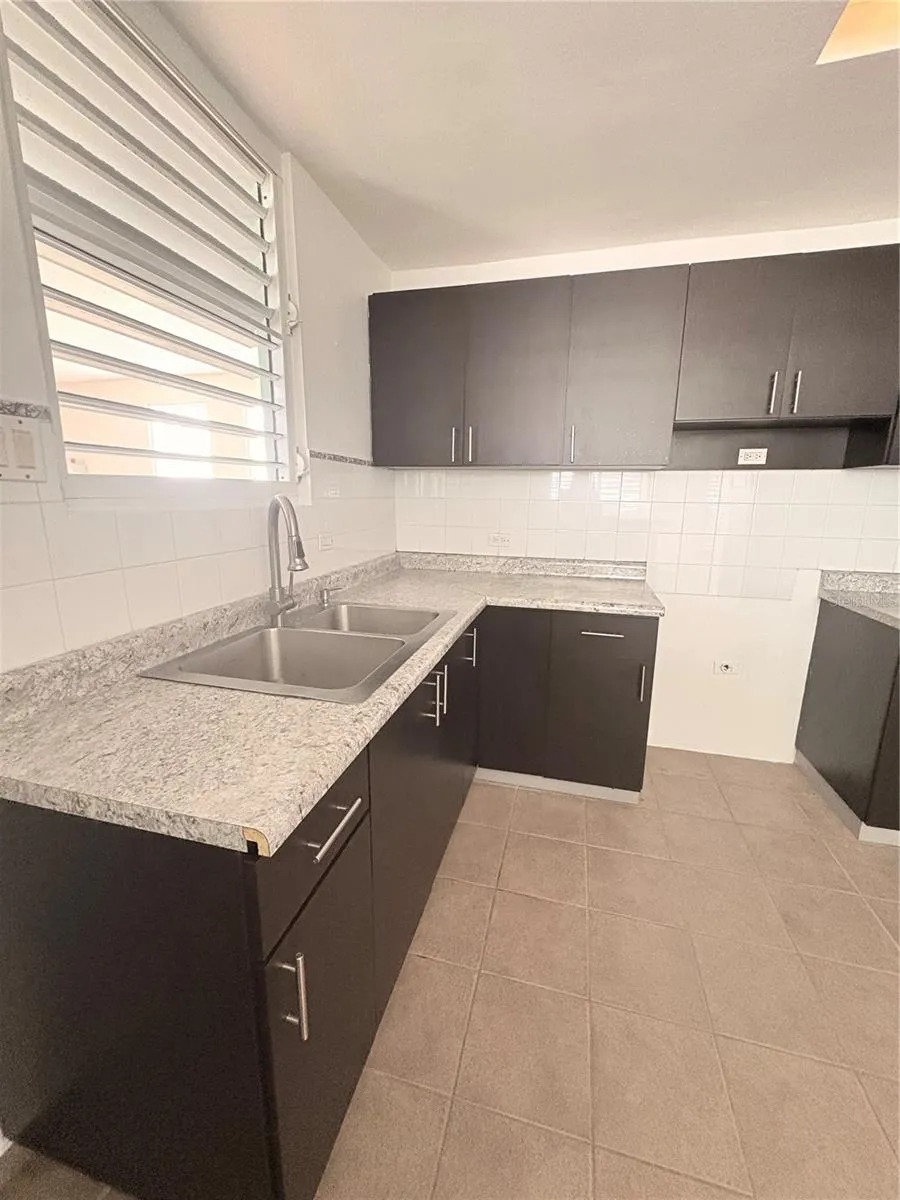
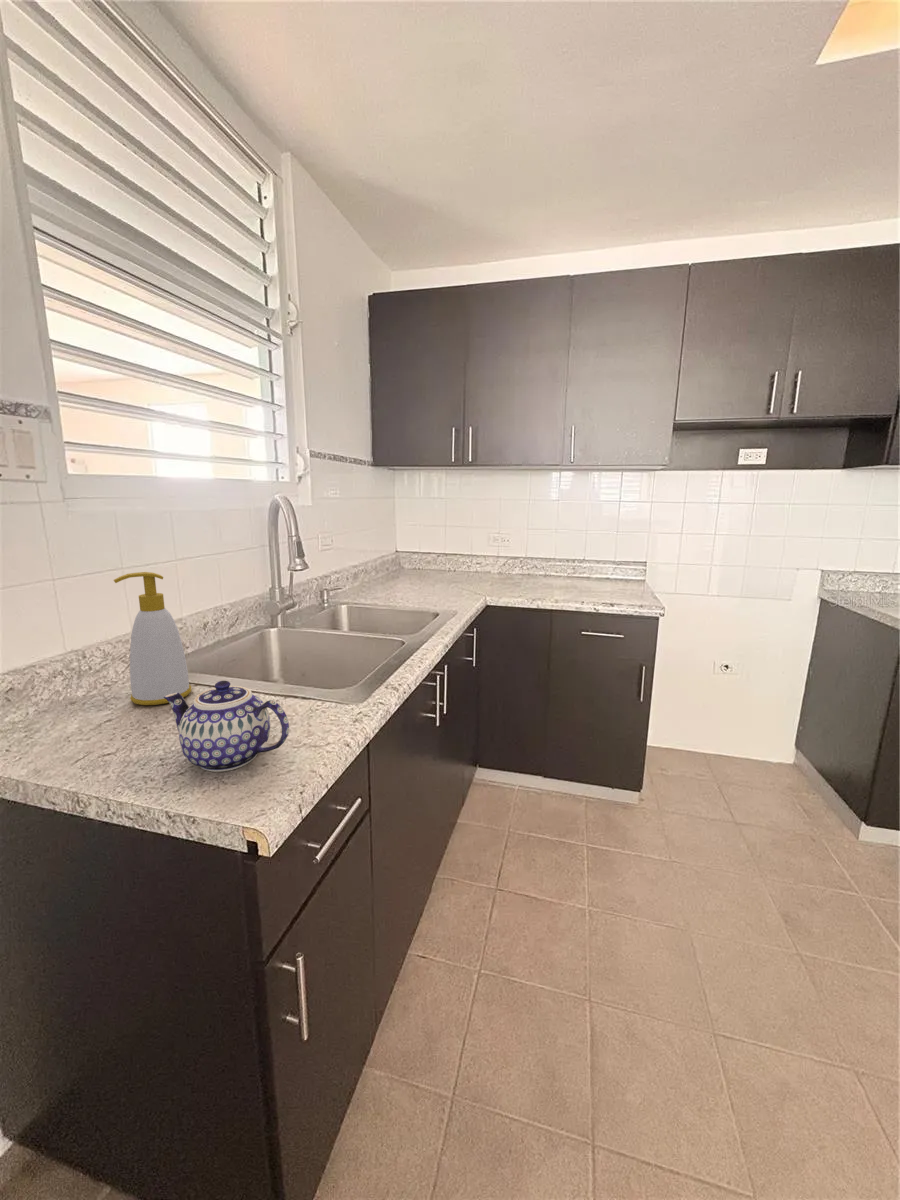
+ soap bottle (154, 635)
+ teapot (225, 719)
